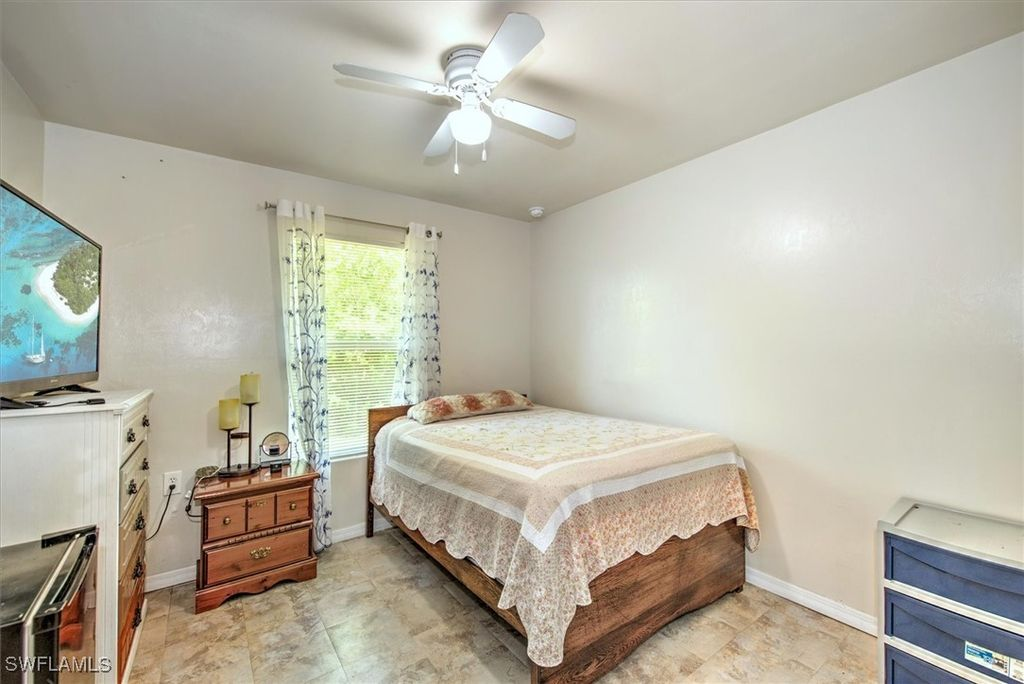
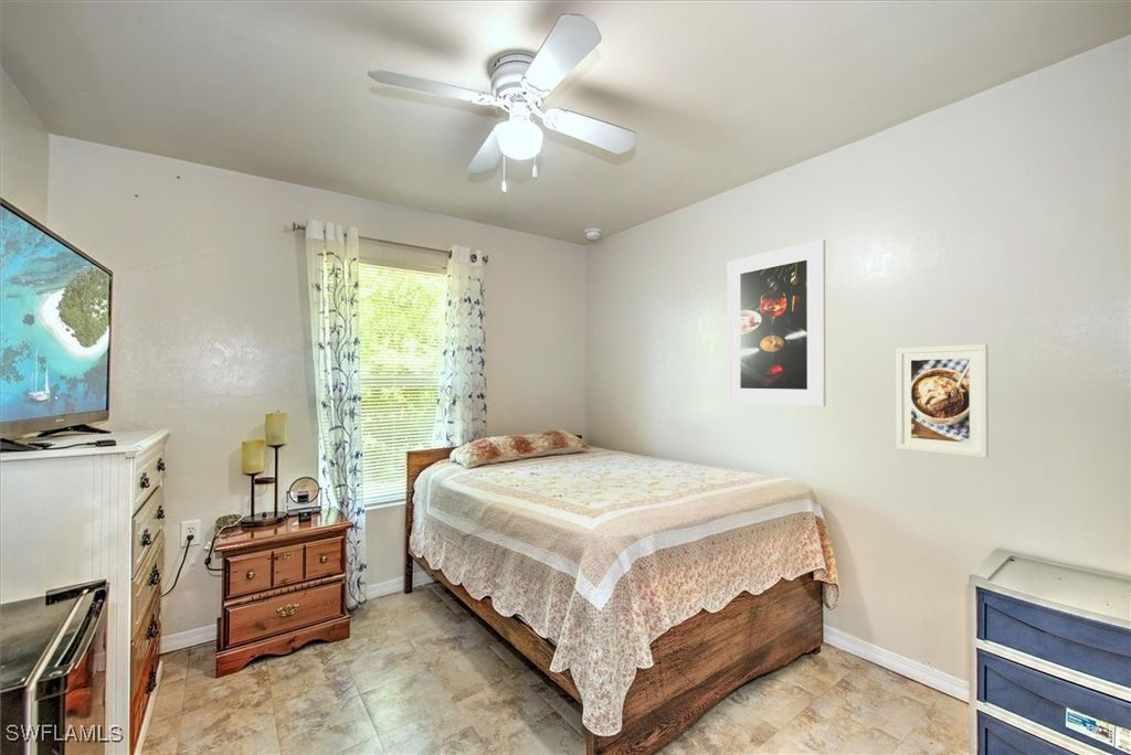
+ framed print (772, 328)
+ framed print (939, 400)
